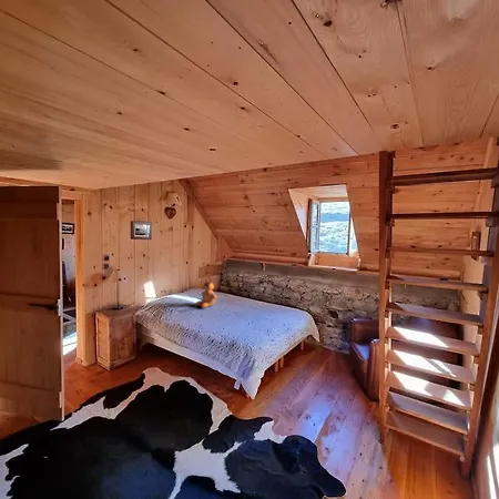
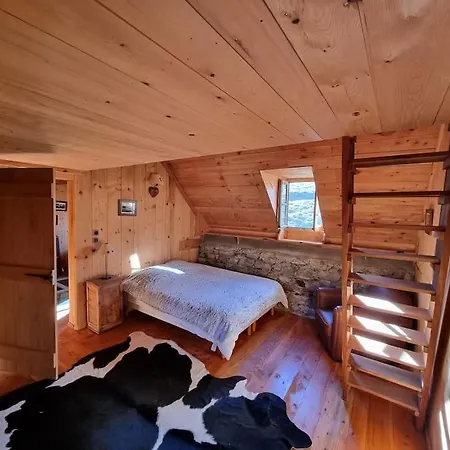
- teddy bear (205, 293)
